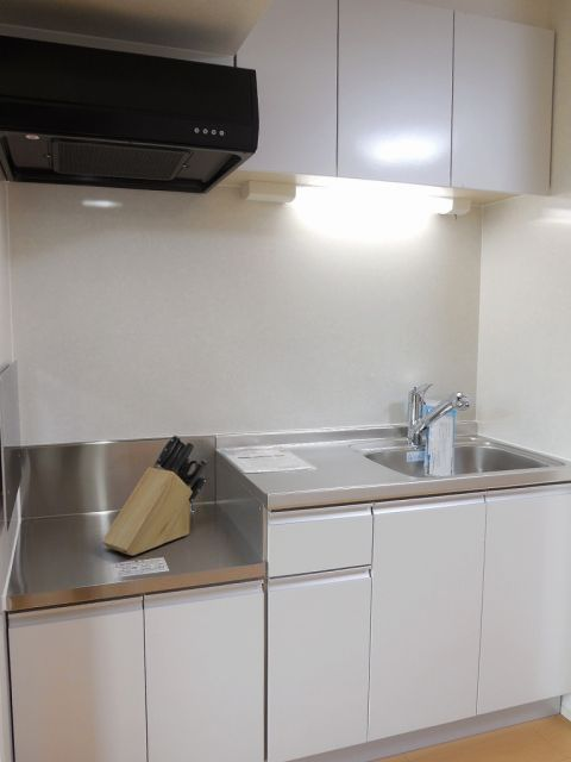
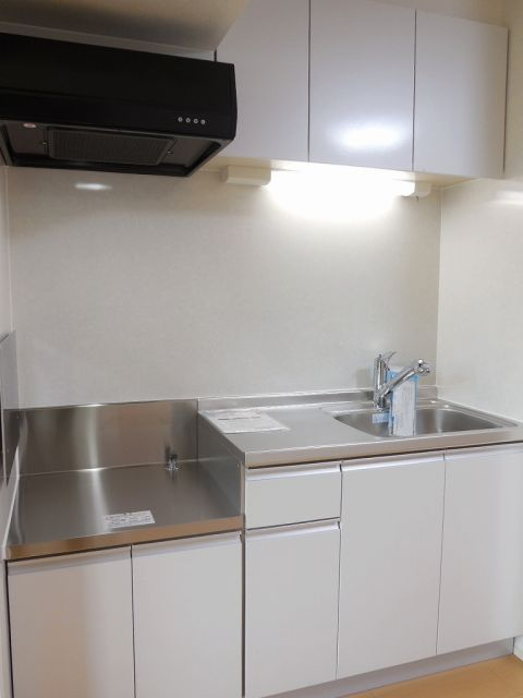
- knife block (158, 489)
